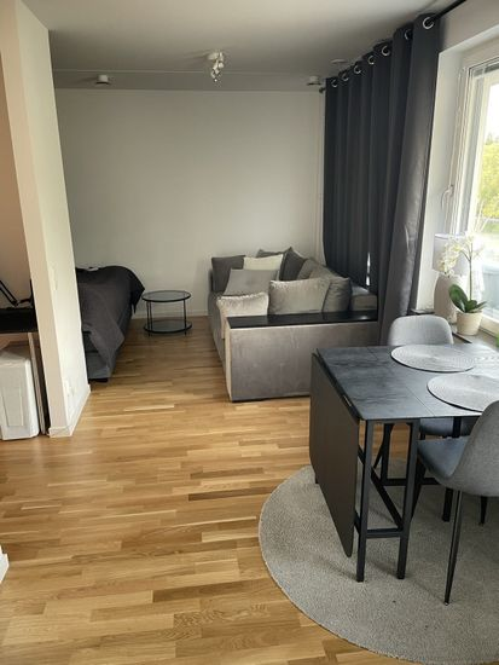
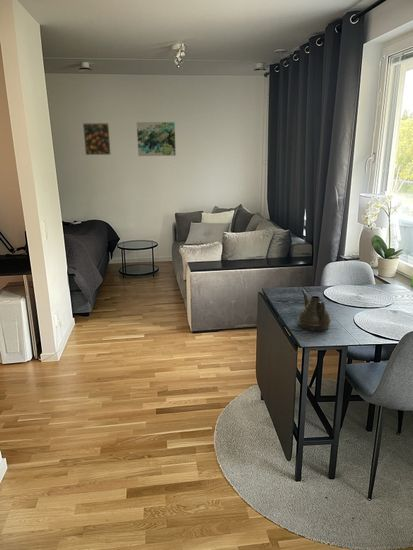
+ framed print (96, 139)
+ teapot (312, 309)
+ wall art (156, 139)
